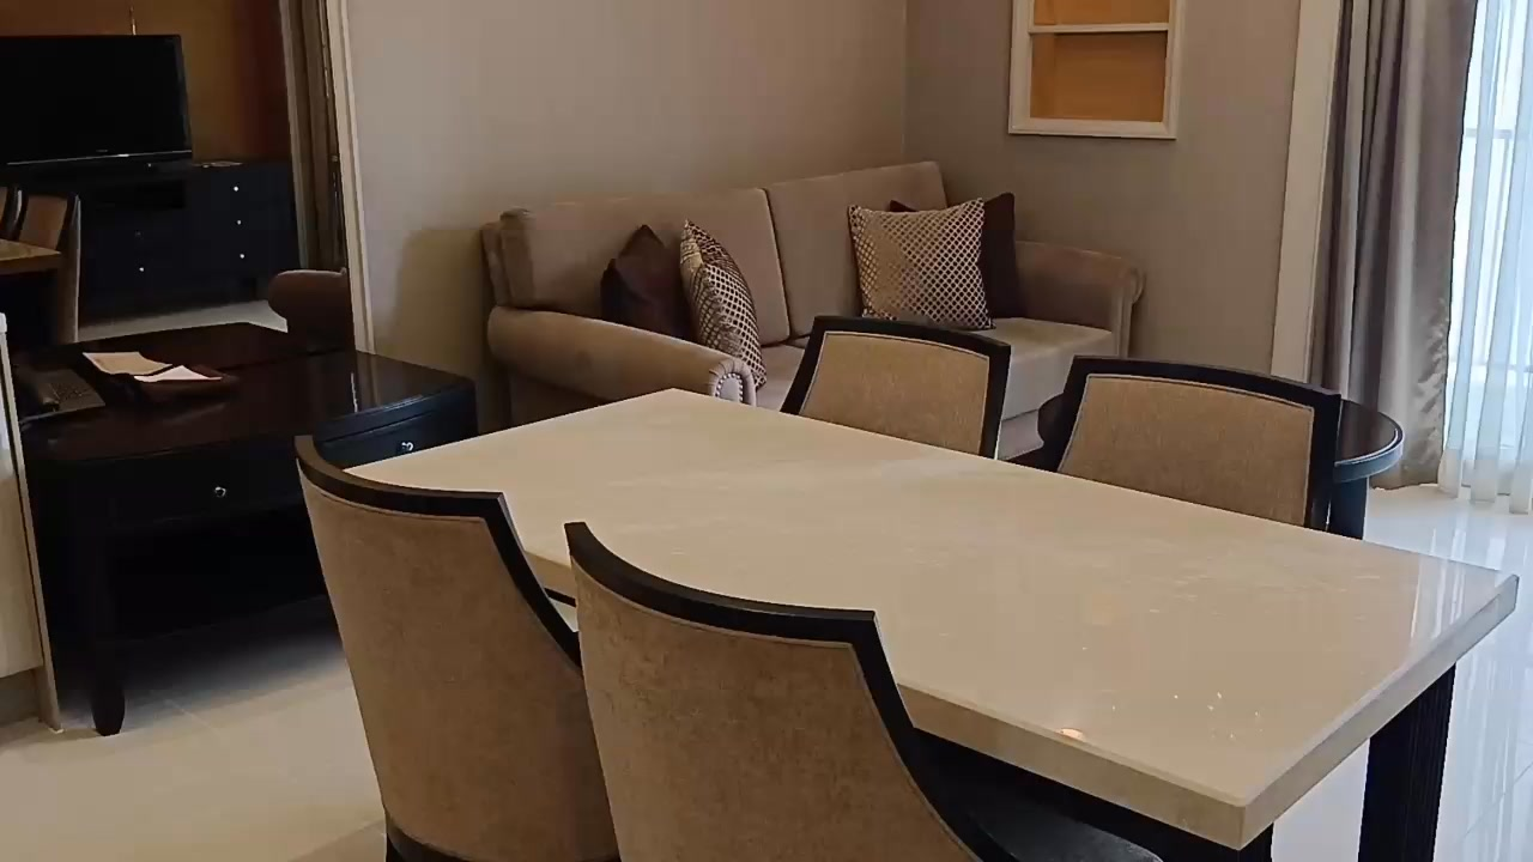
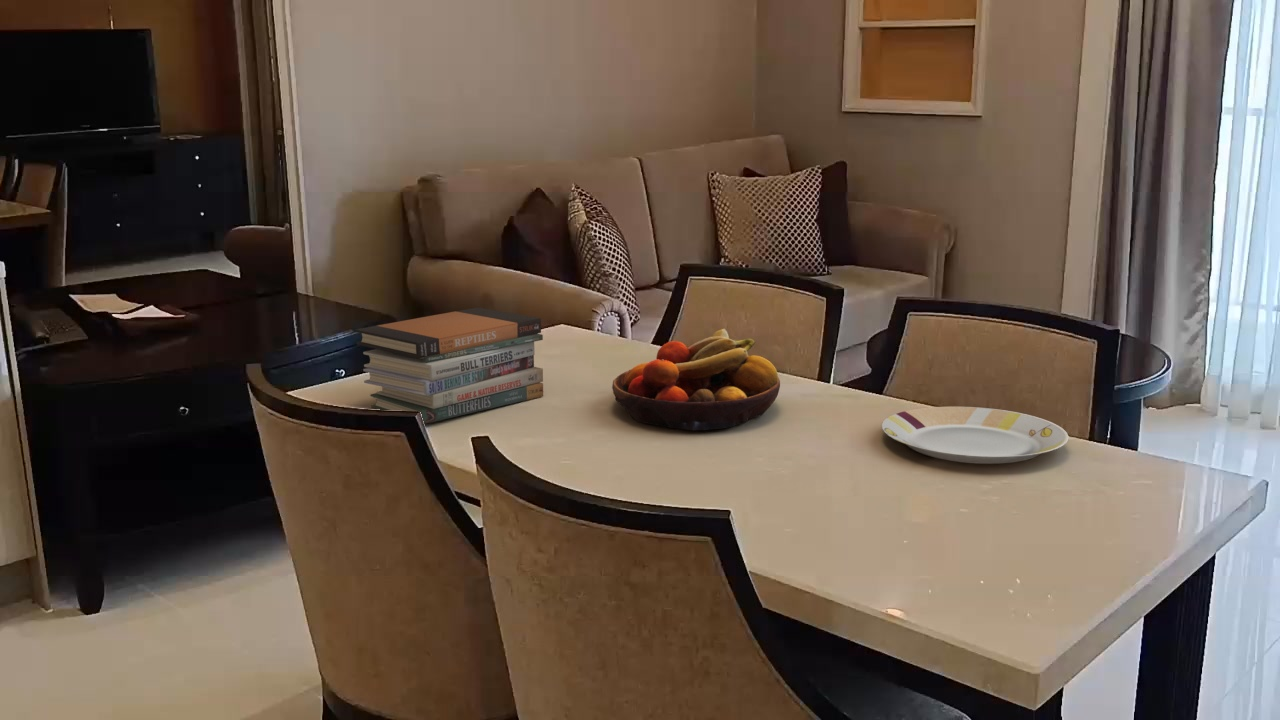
+ book stack (452, 363)
+ fruit bowl (695, 373)
+ plate (972, 436)
